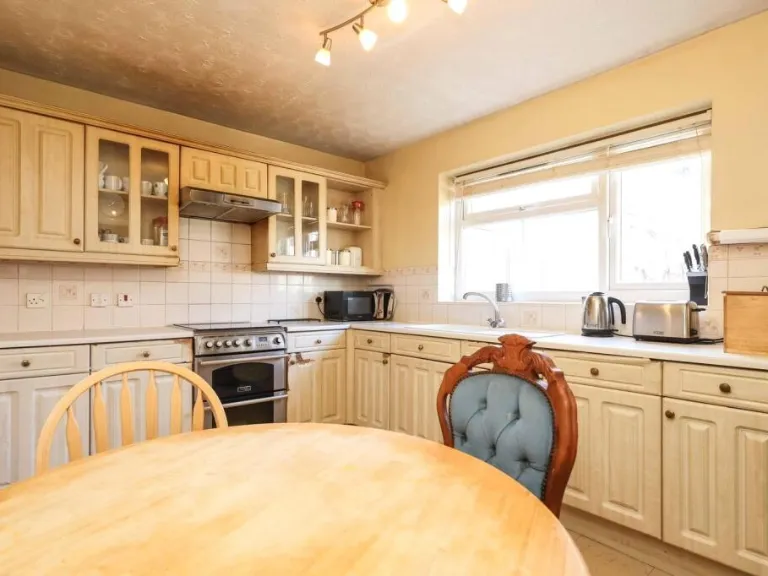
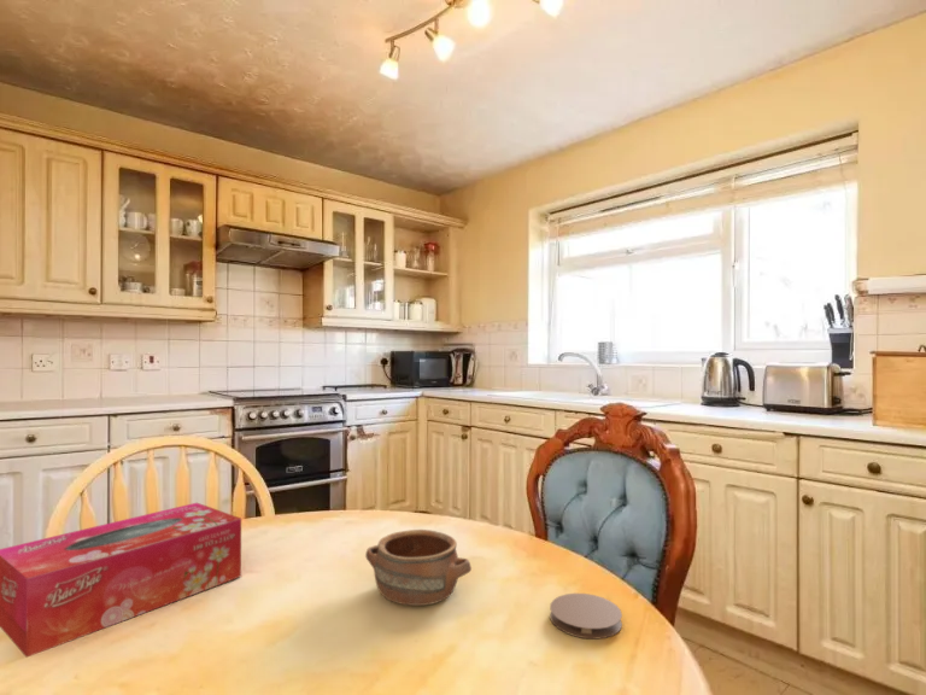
+ tissue box (128, 563)
+ coaster (585, 614)
+ pottery (416, 566)
